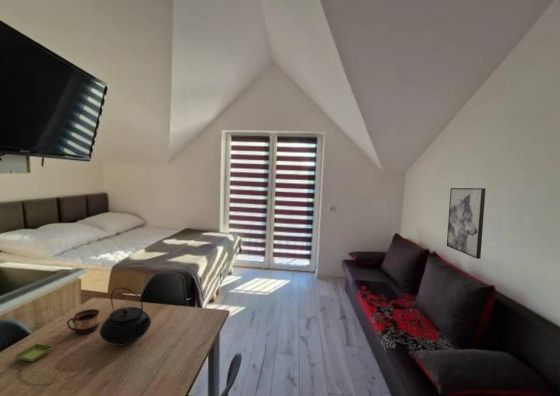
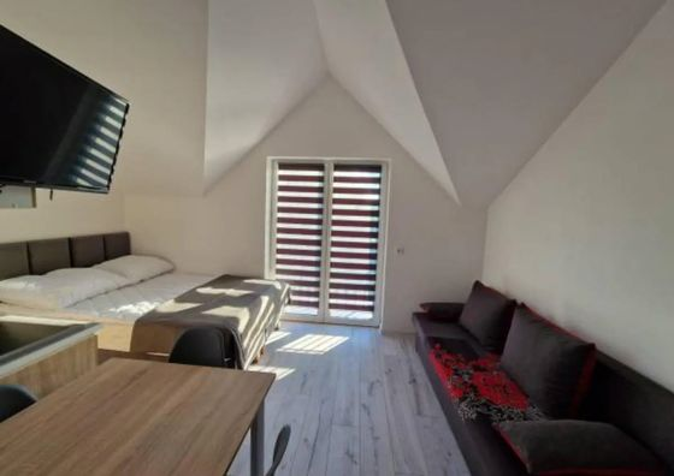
- saucer (34, 353)
- cup (85, 321)
- wall art (464, 220)
- teapot (130, 315)
